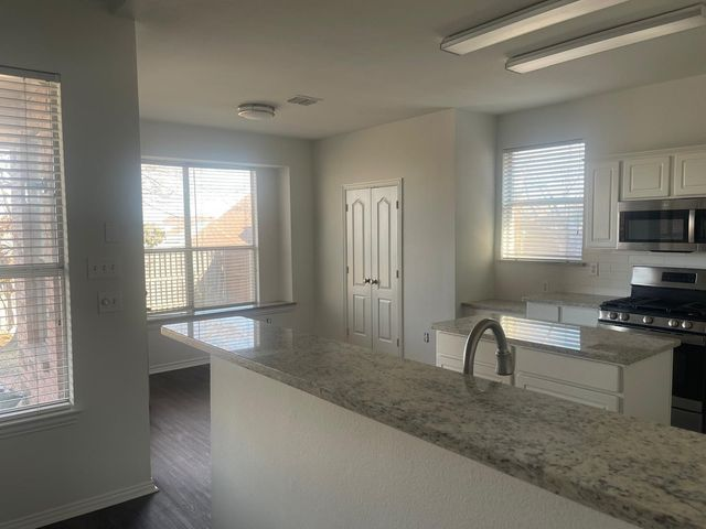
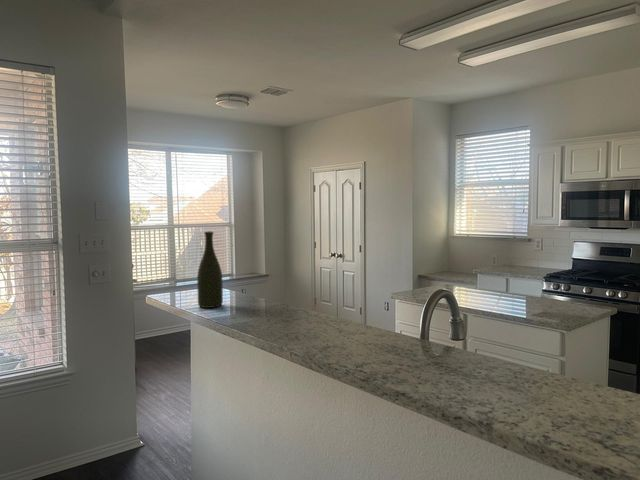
+ bottle (209, 268)
